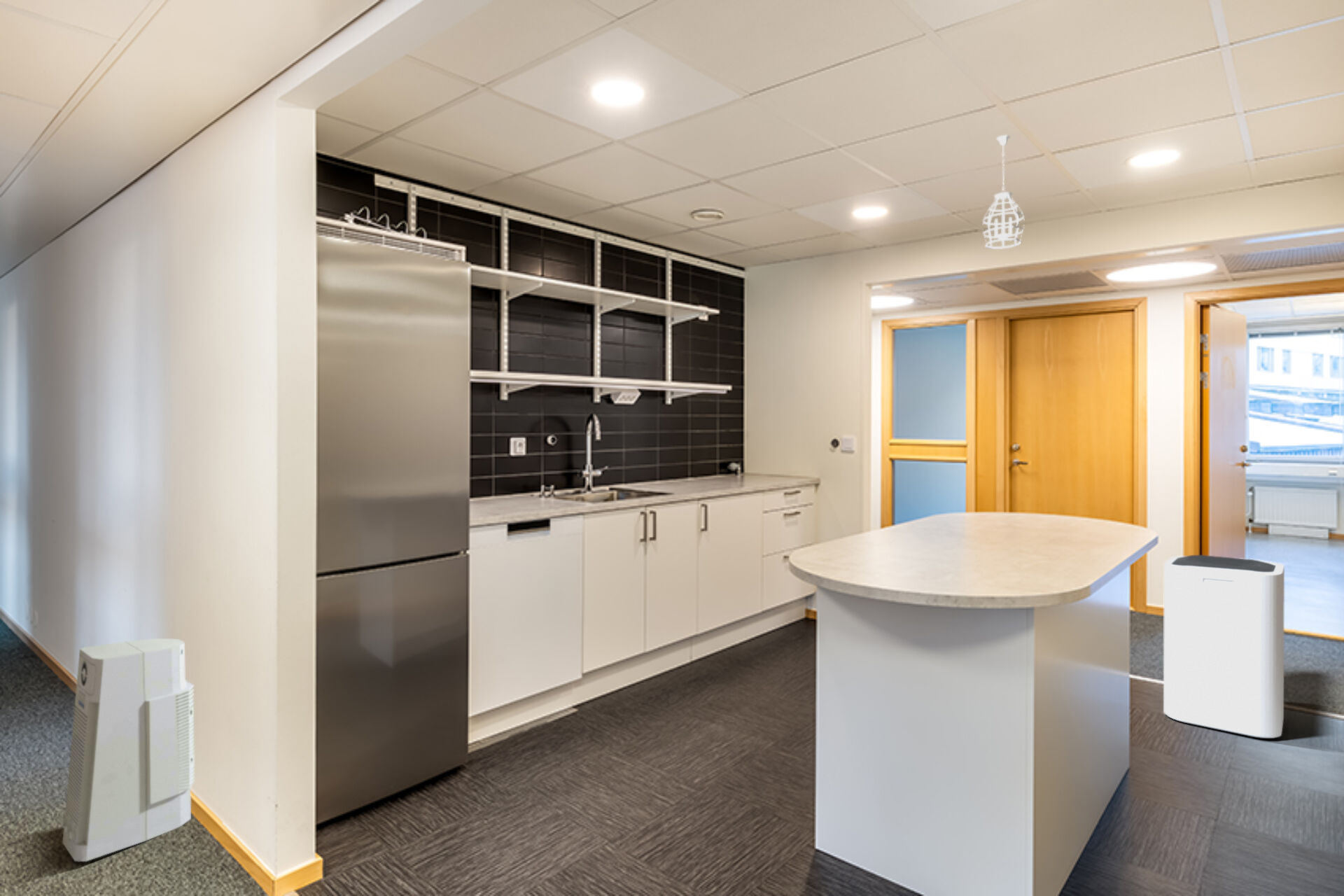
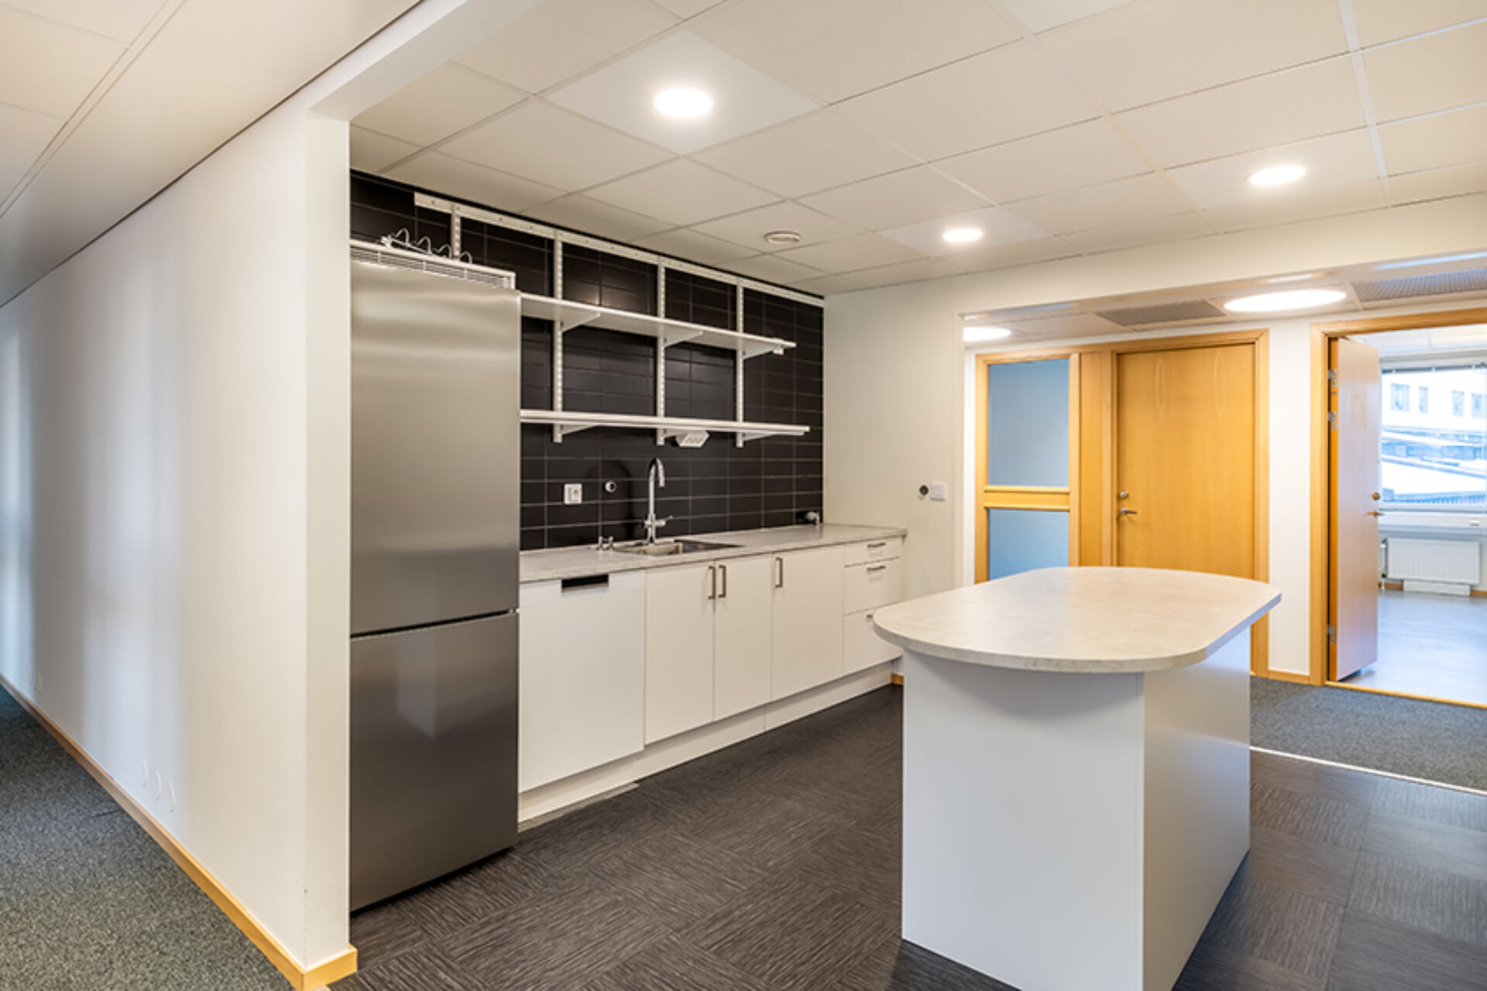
- air purifier (132, 738)
- pendant light (1003, 191)
- trash can (1223, 638)
